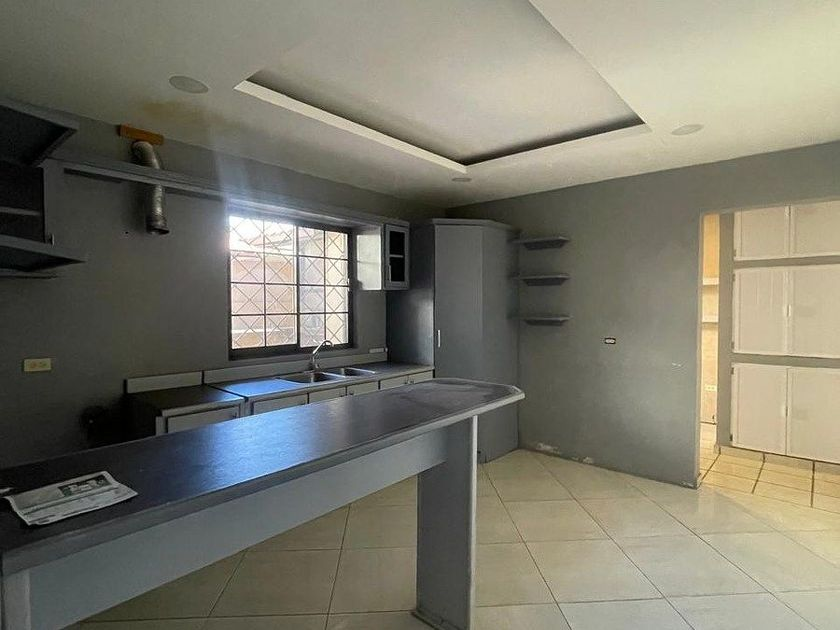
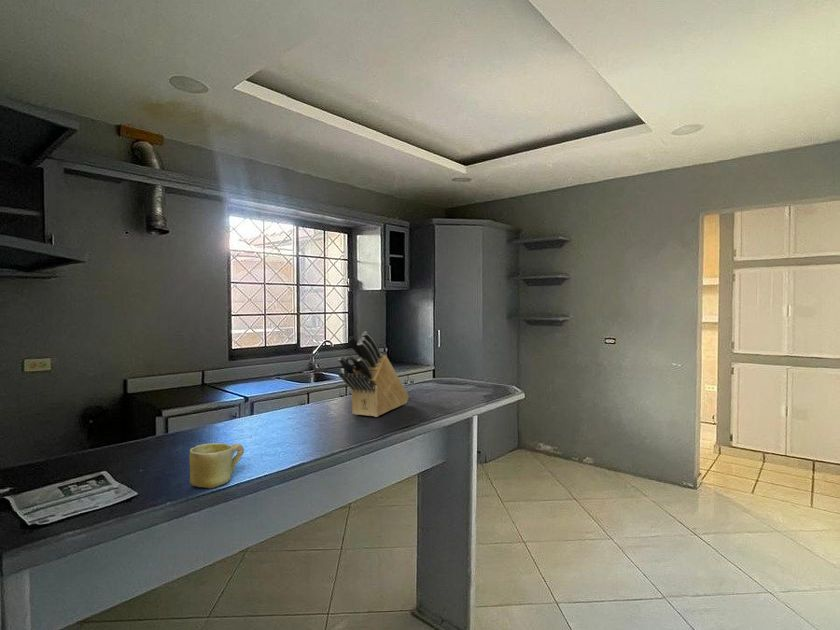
+ mug (218, 462)
+ knife block (375, 370)
